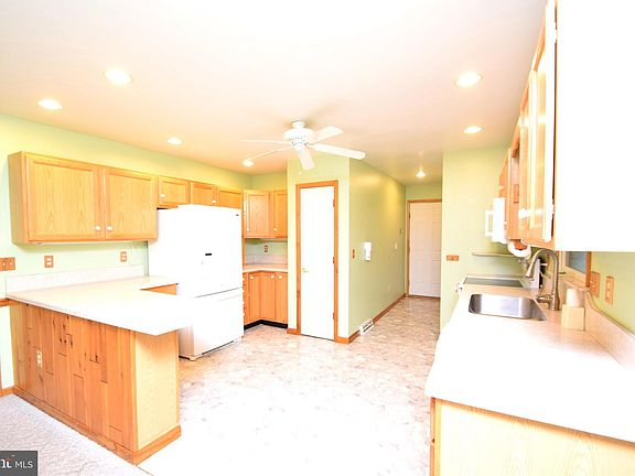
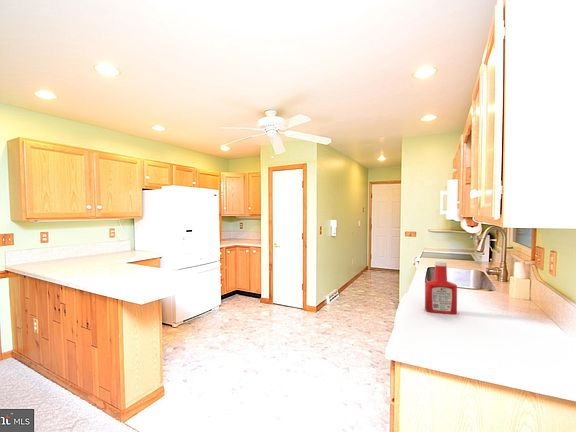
+ soap bottle (440, 286)
